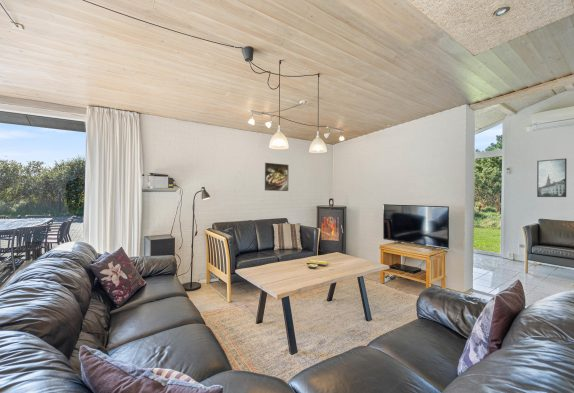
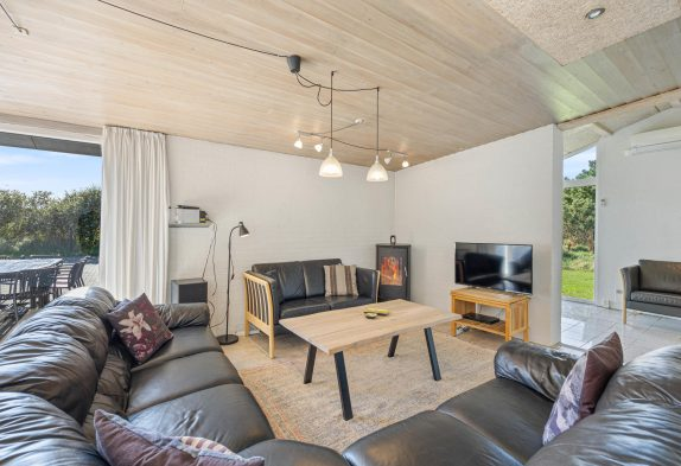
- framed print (276, 177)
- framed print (551, 178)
